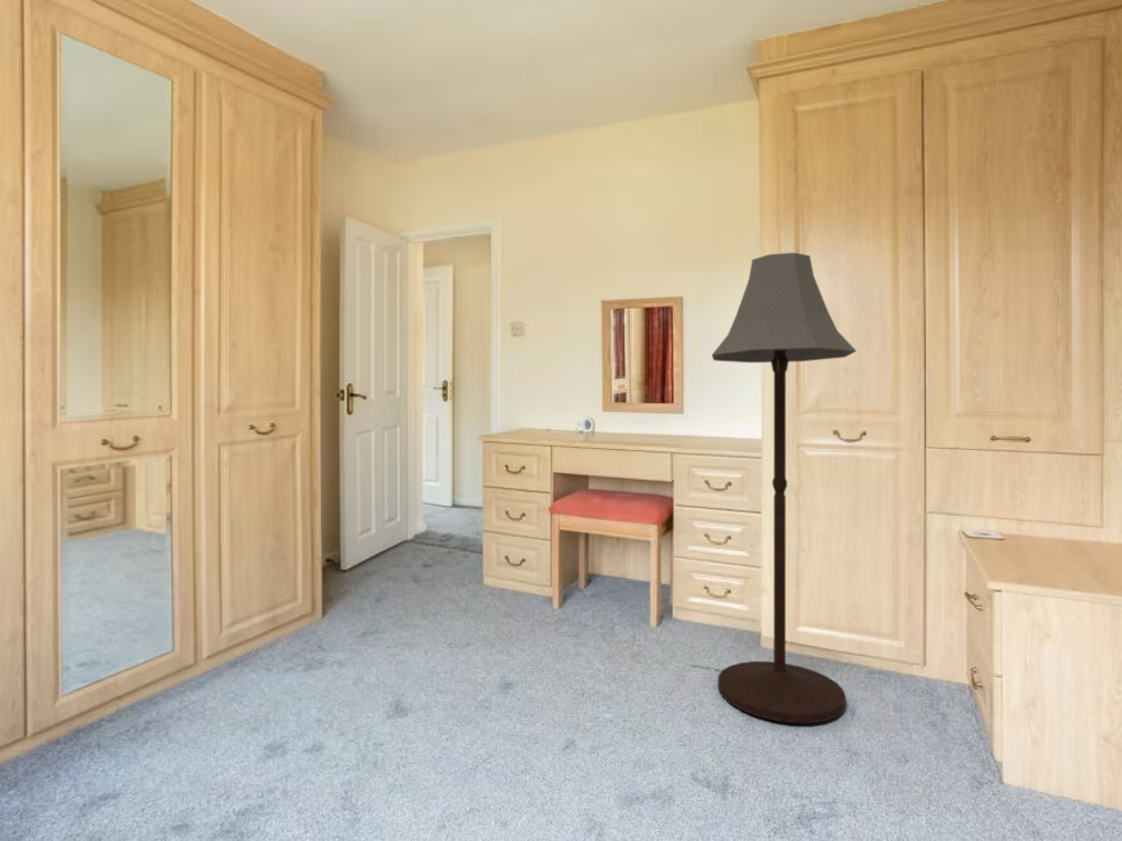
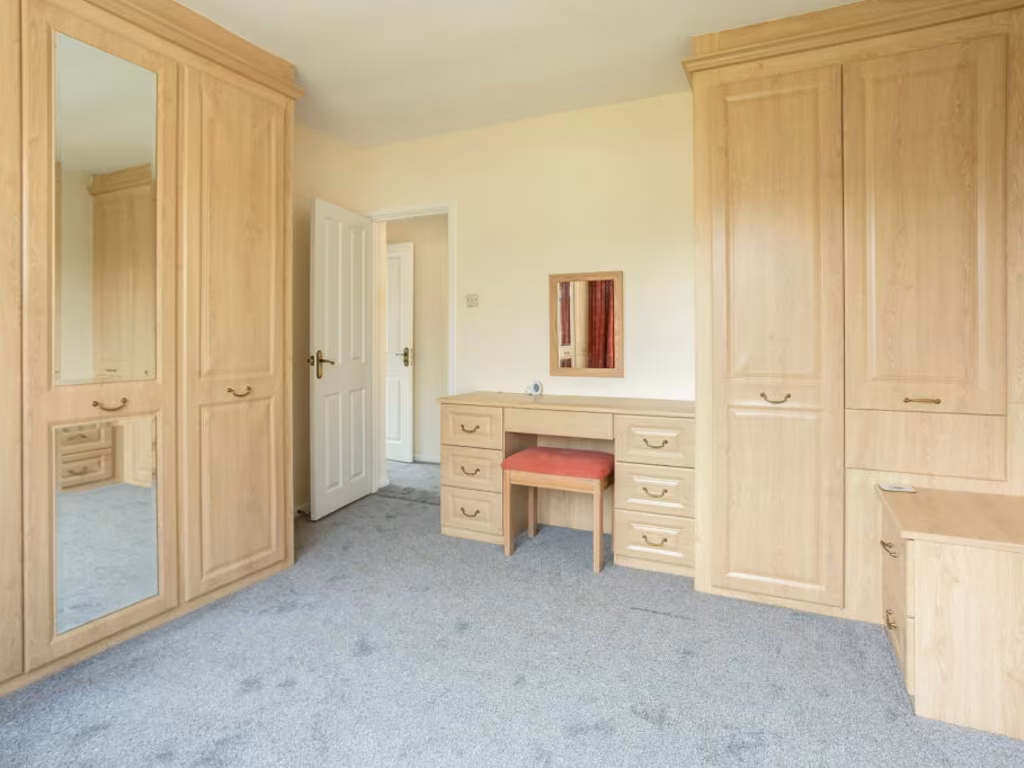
- floor lamp (779, 476)
